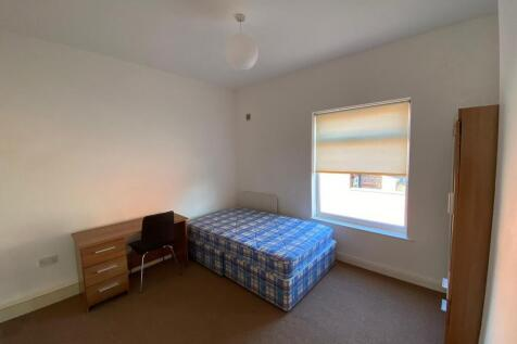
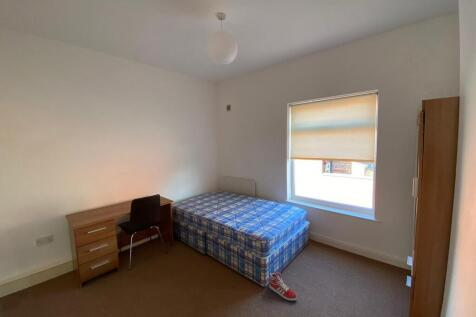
+ sneaker (282, 285)
